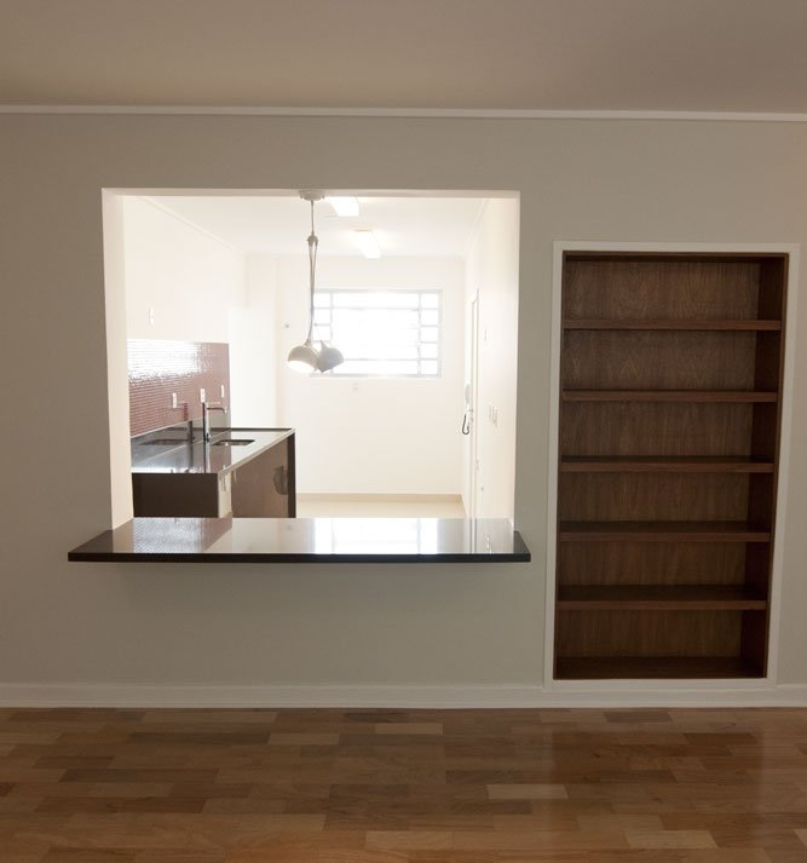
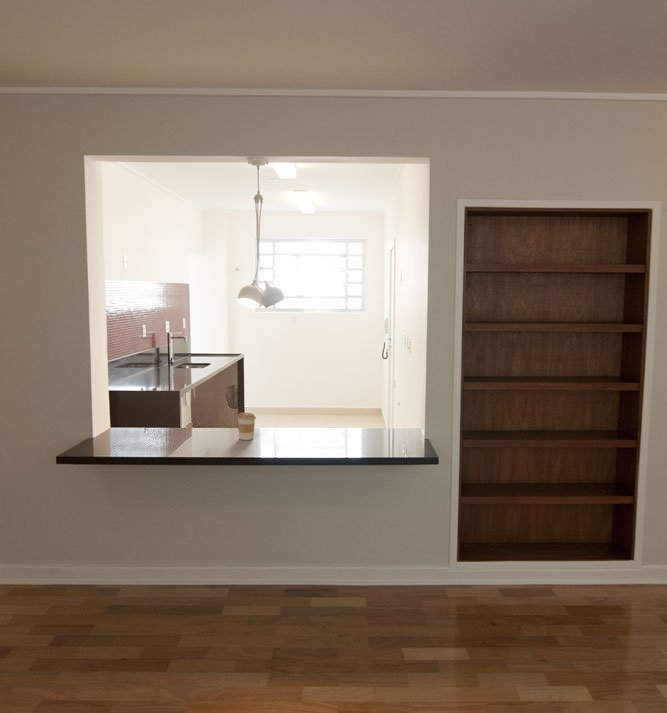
+ coffee cup (246, 425)
